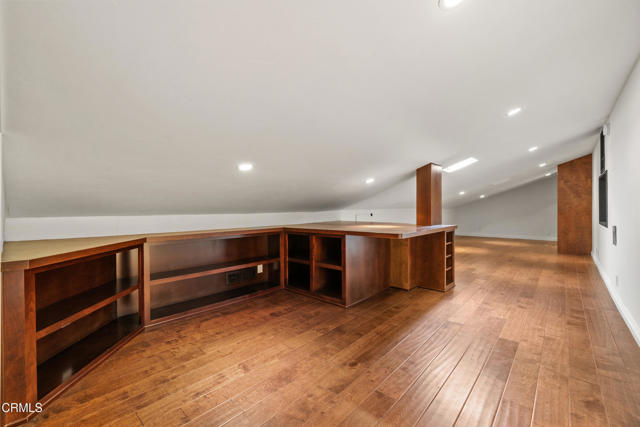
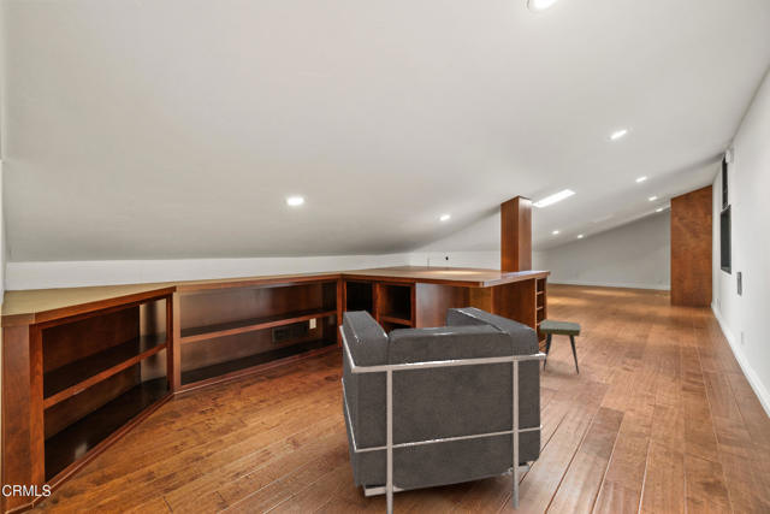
+ side table (550, 345)
+ armchair (425, 388)
